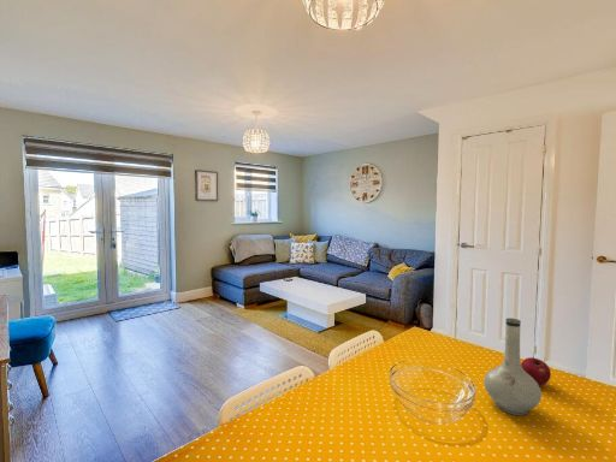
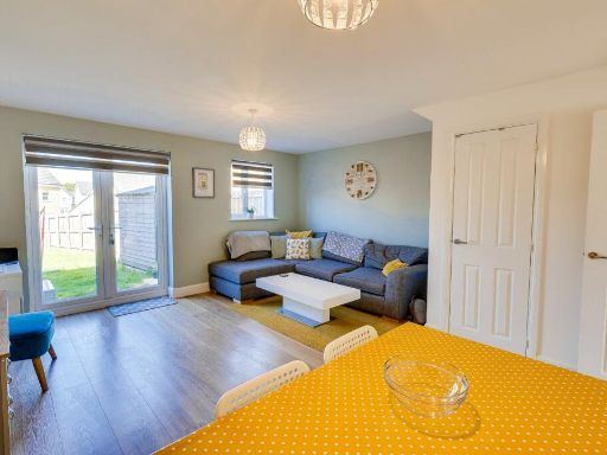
- vase (513, 363)
- apple (534, 371)
